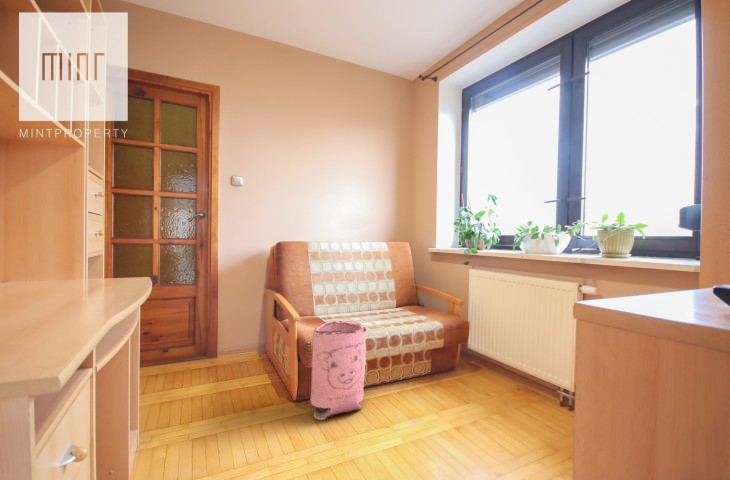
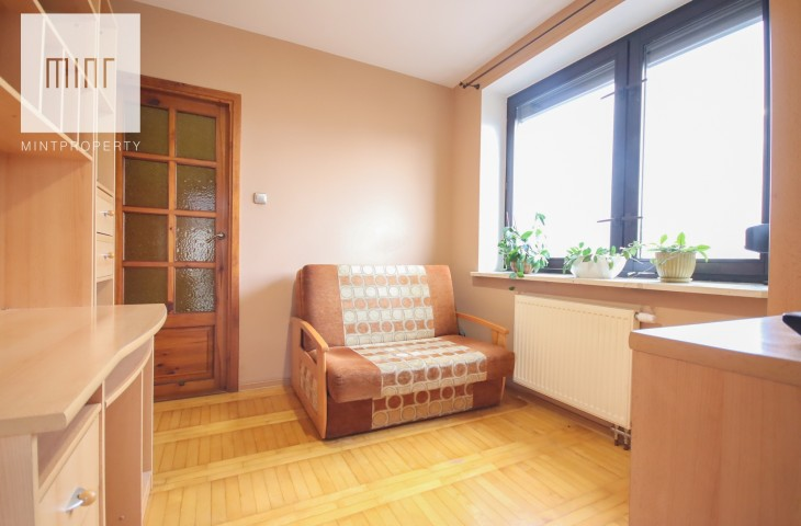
- bag (339, 367)
